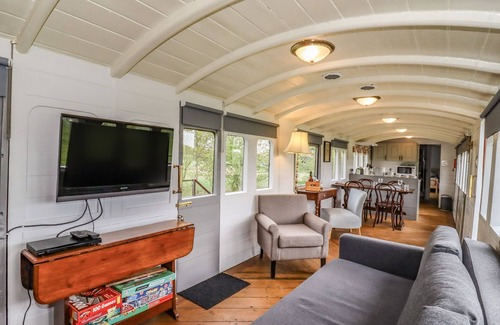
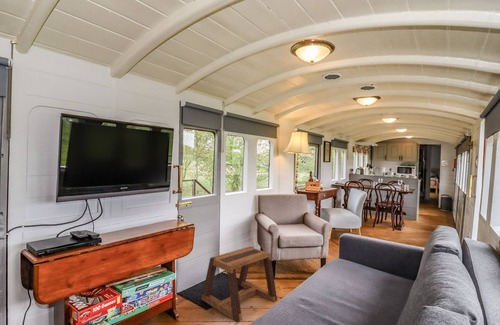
+ stool (240, 277)
